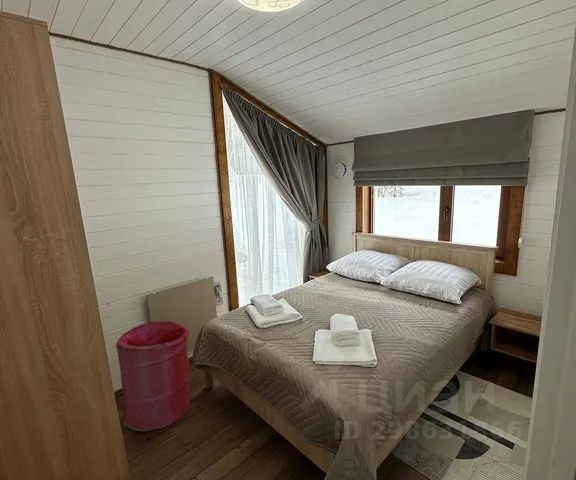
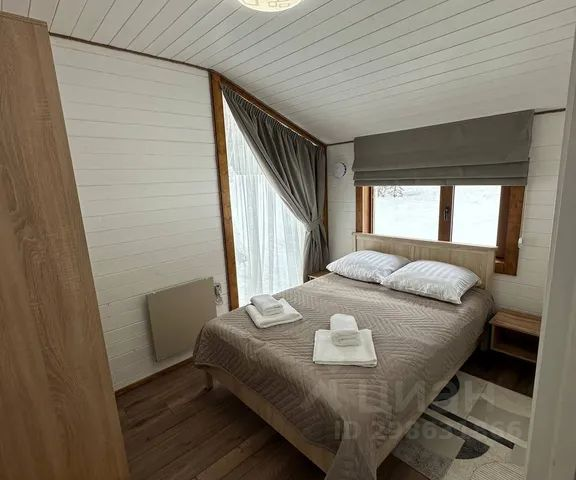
- laundry hamper (156, 370)
